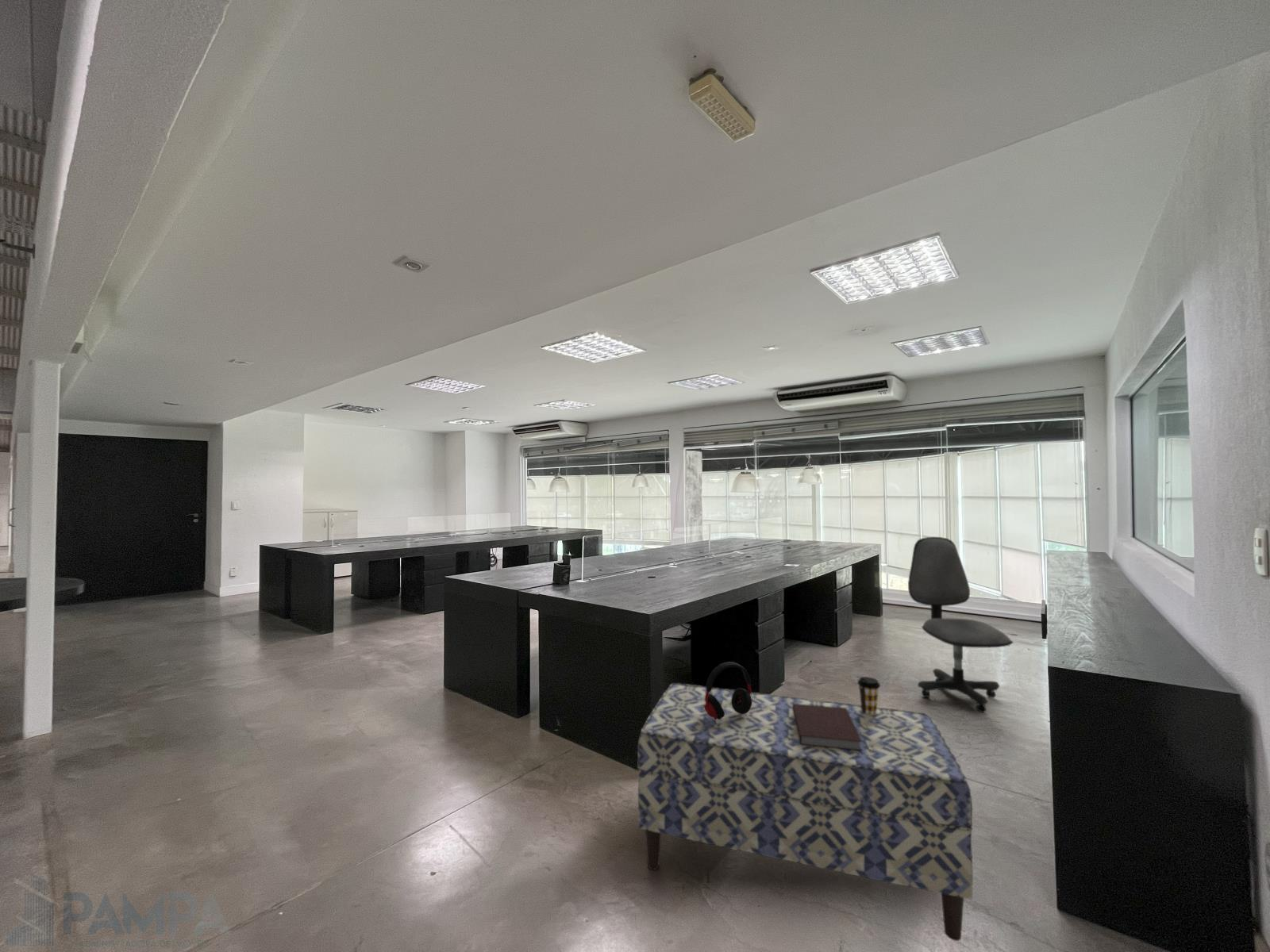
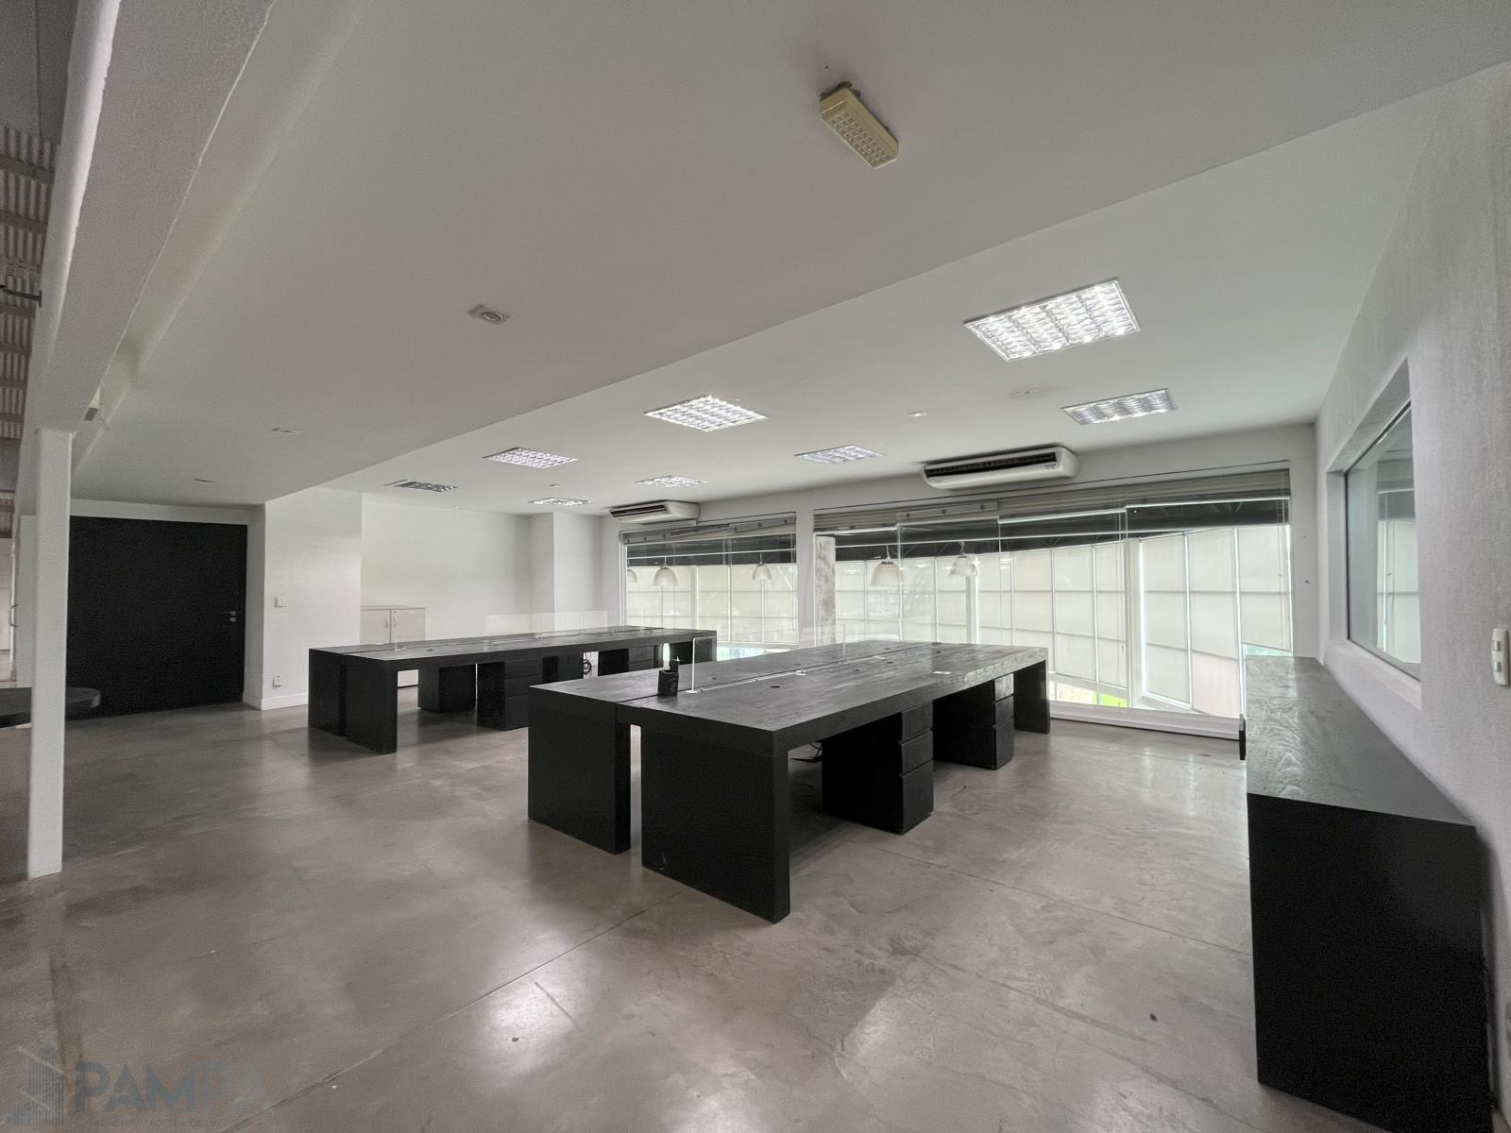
- coffee cup (868, 696)
- notebook (824, 724)
- bench (790, 789)
- office chair (957, 619)
- headphones (733, 692)
